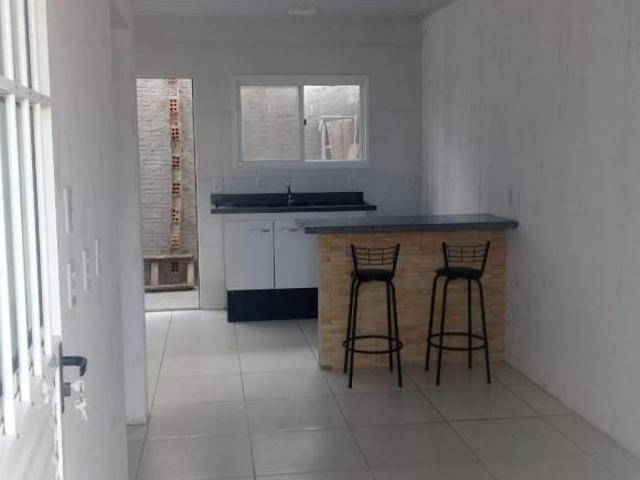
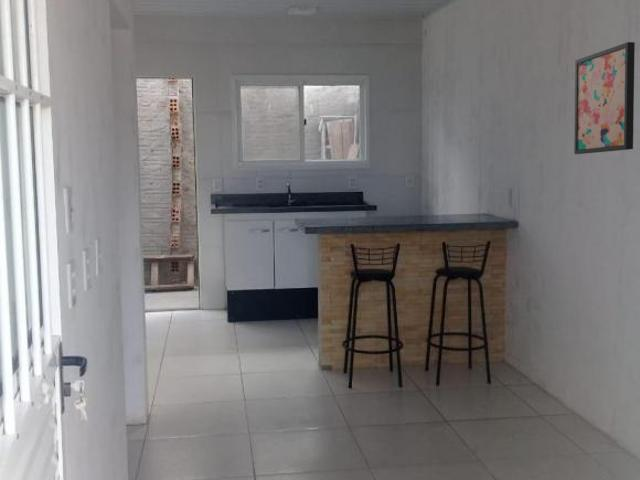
+ wall art (602, 102)
